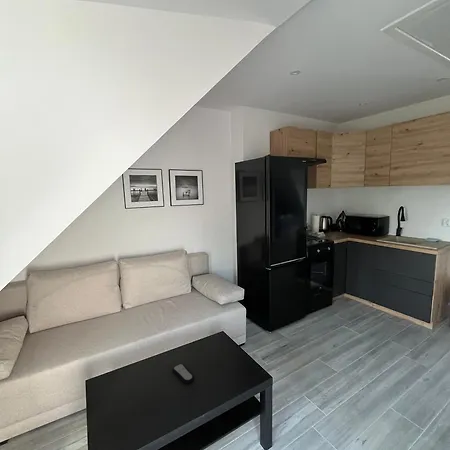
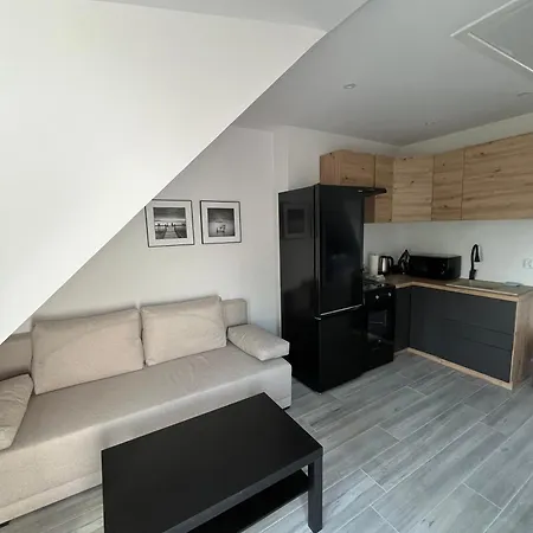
- remote control (183, 373)
